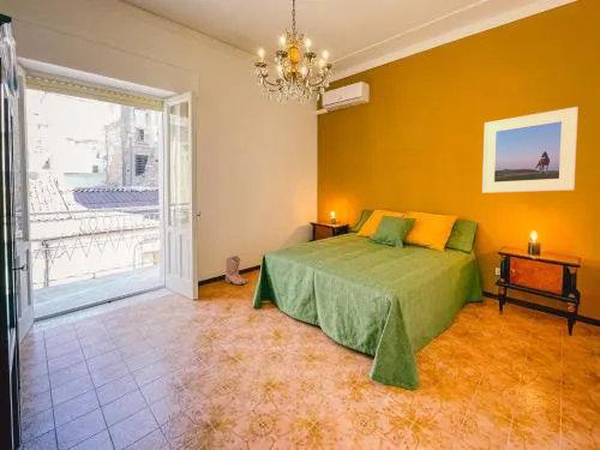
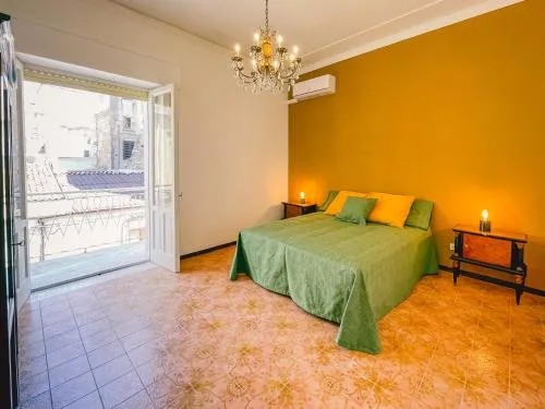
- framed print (526, 154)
- boots (236, 269)
